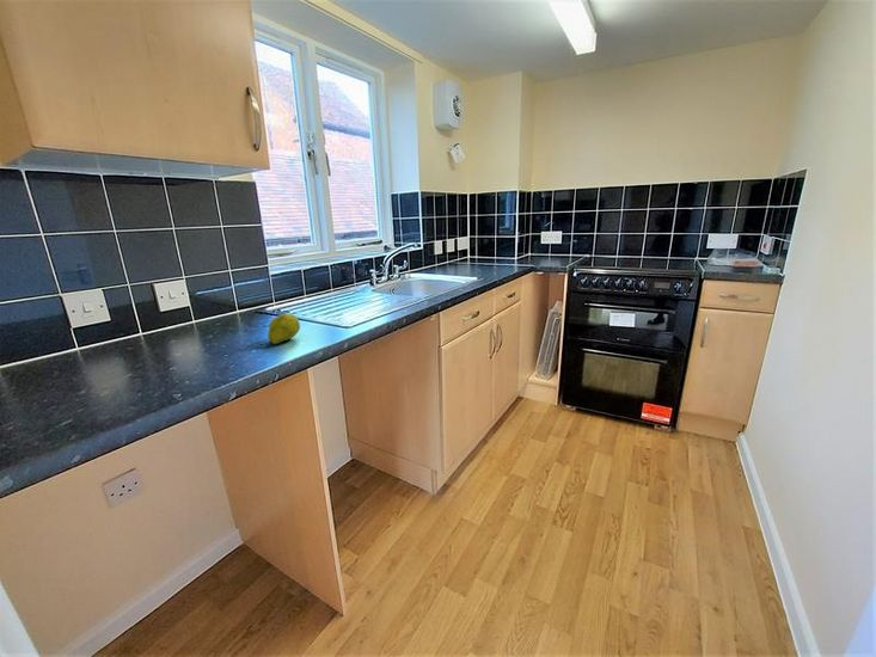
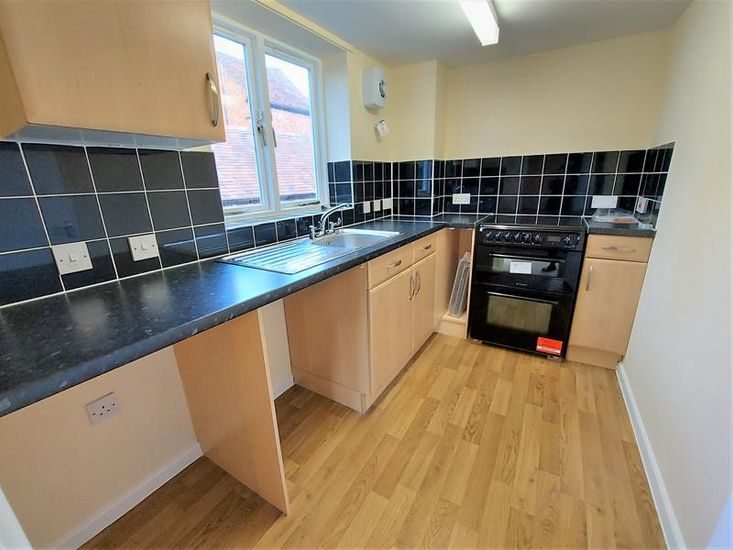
- fruit (278, 327)
